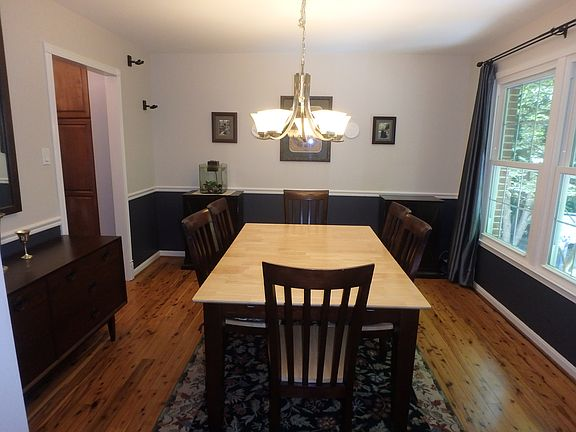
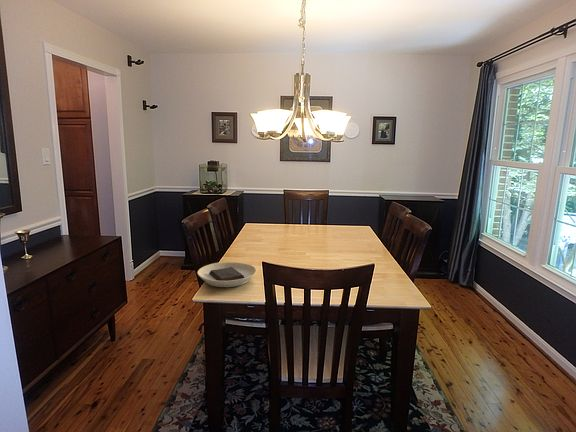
+ plate (227, 274)
